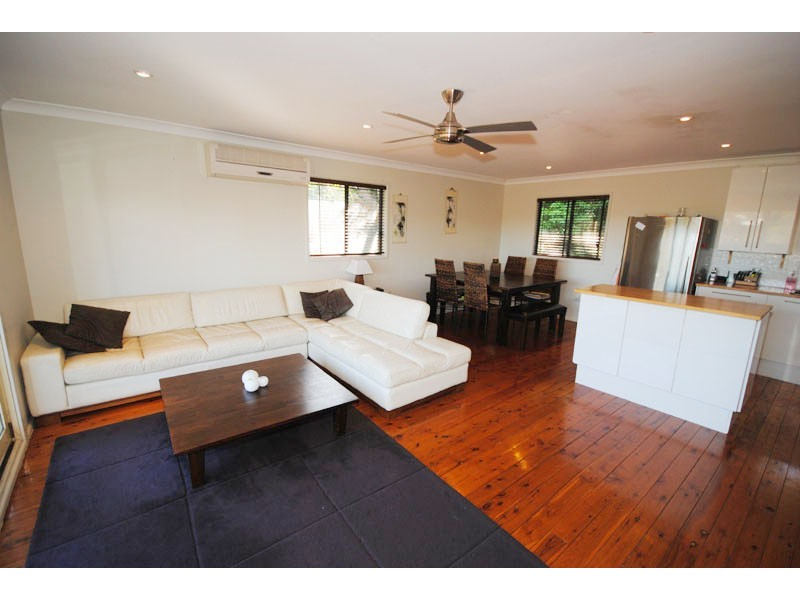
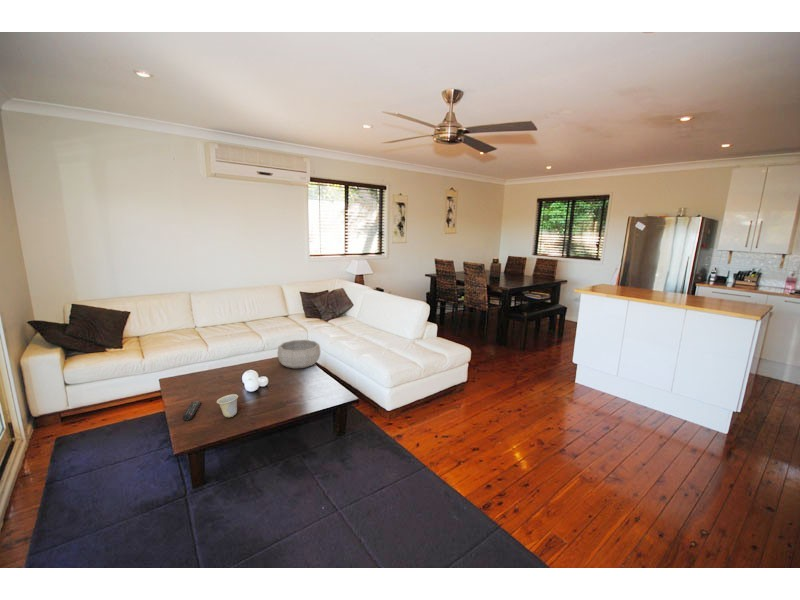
+ cup (227, 406)
+ remote control (192, 409)
+ decorative bowl (299, 354)
